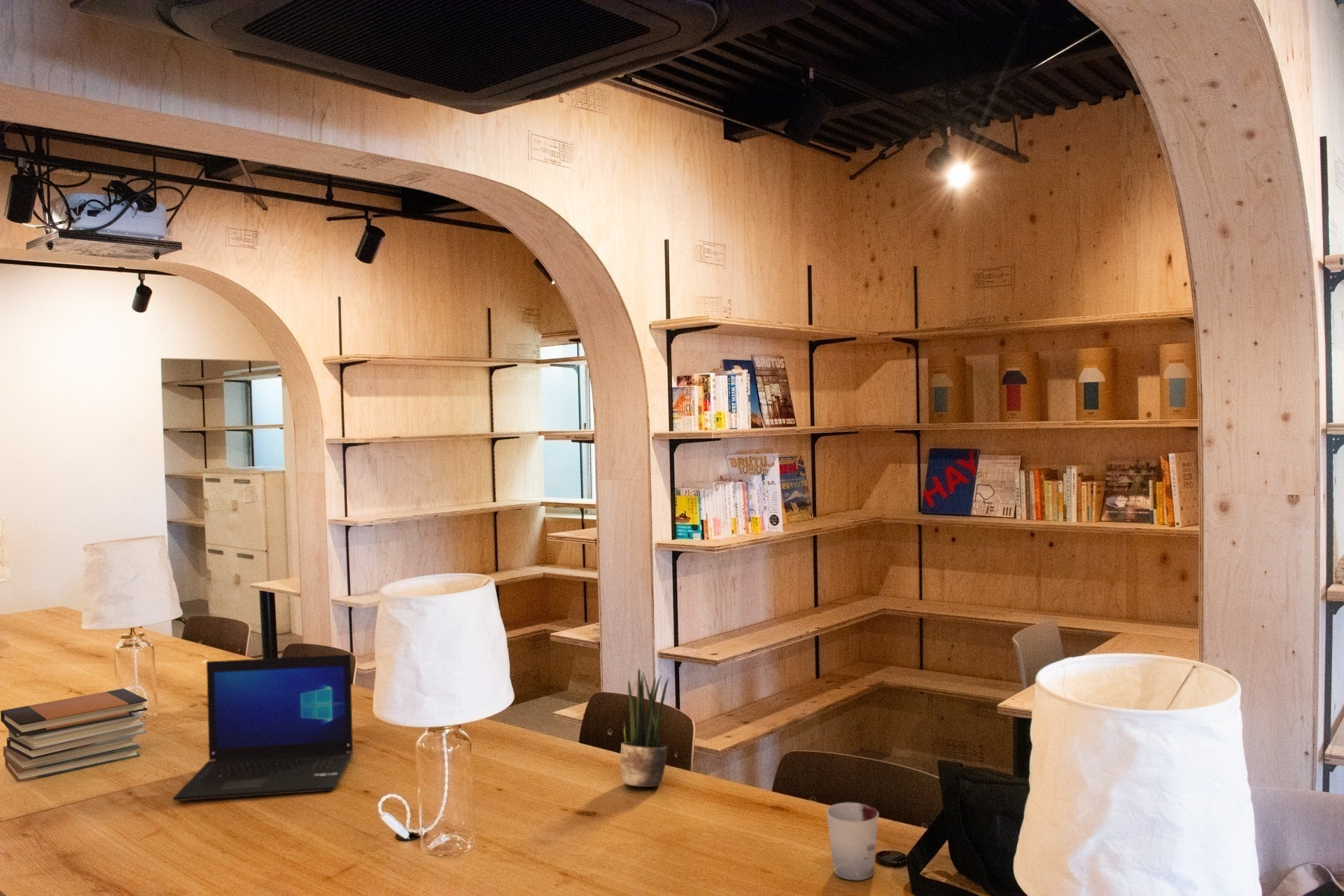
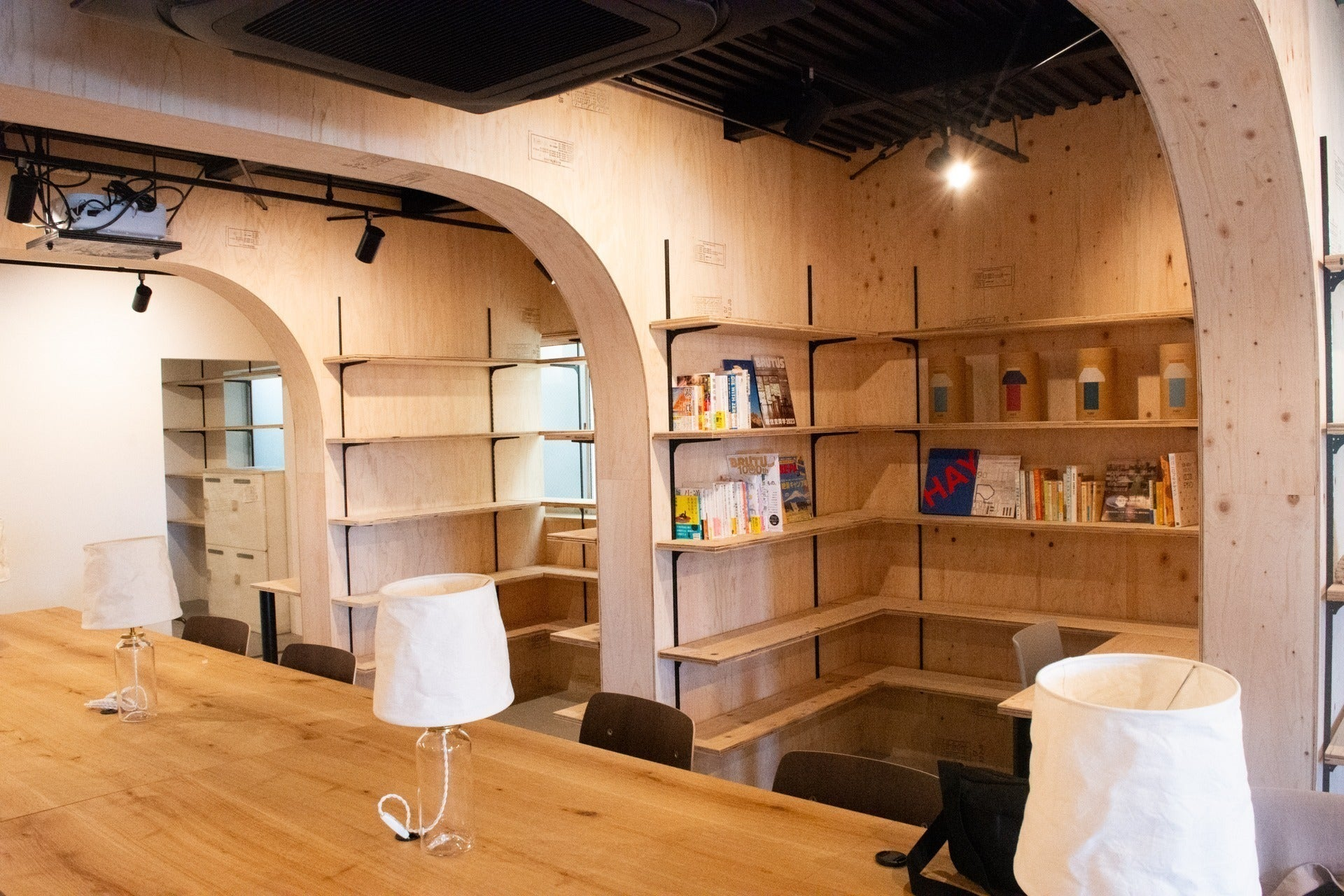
- laptop (267, 723)
- potted plant (645, 725)
- book stack (76, 732)
- cup (855, 838)
